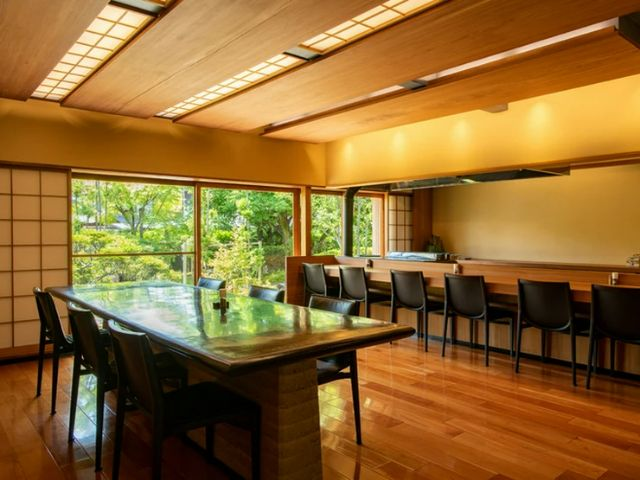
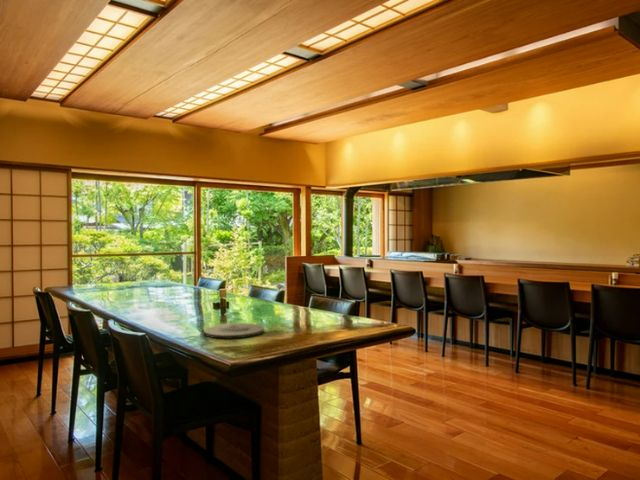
+ plate (234, 328)
